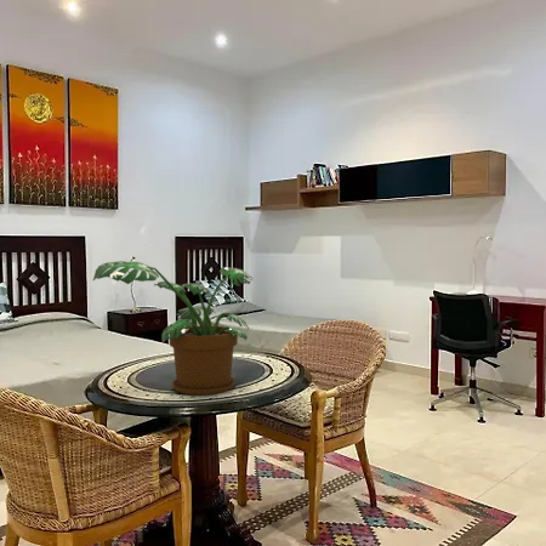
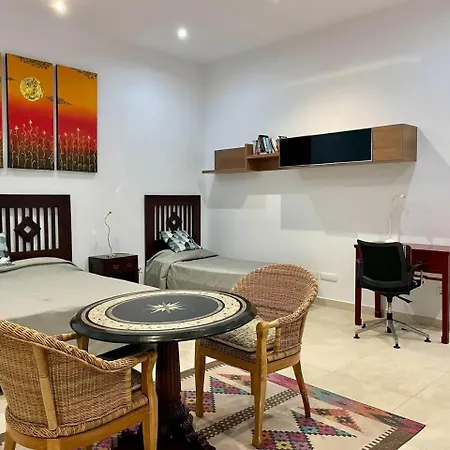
- potted plant (186, 323)
